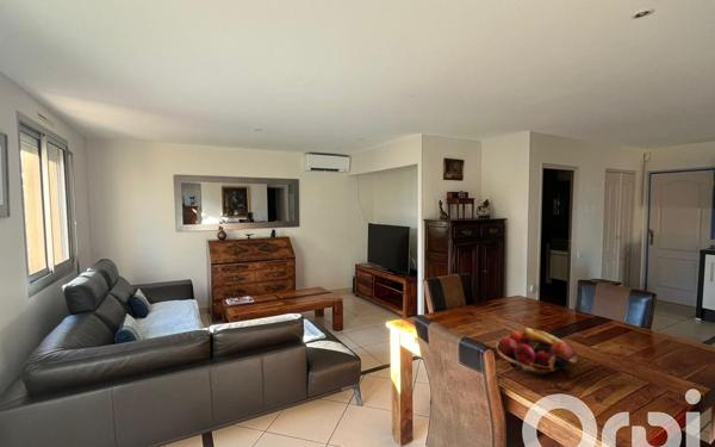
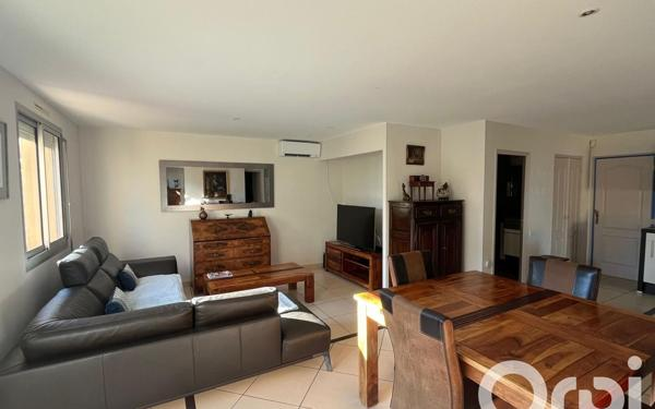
- fruit basket (534, 348)
